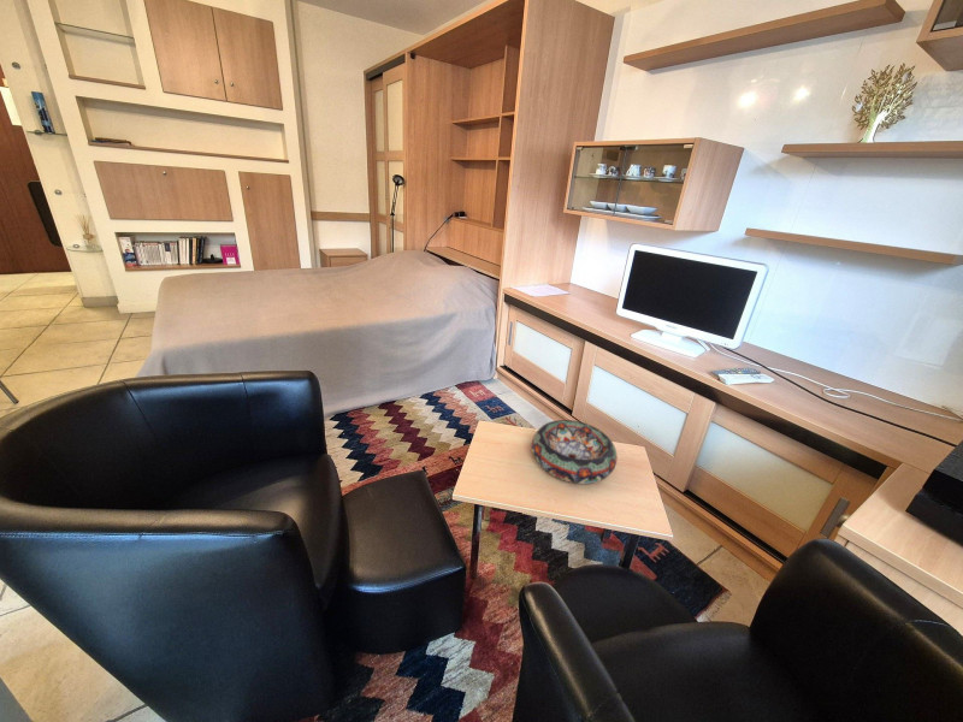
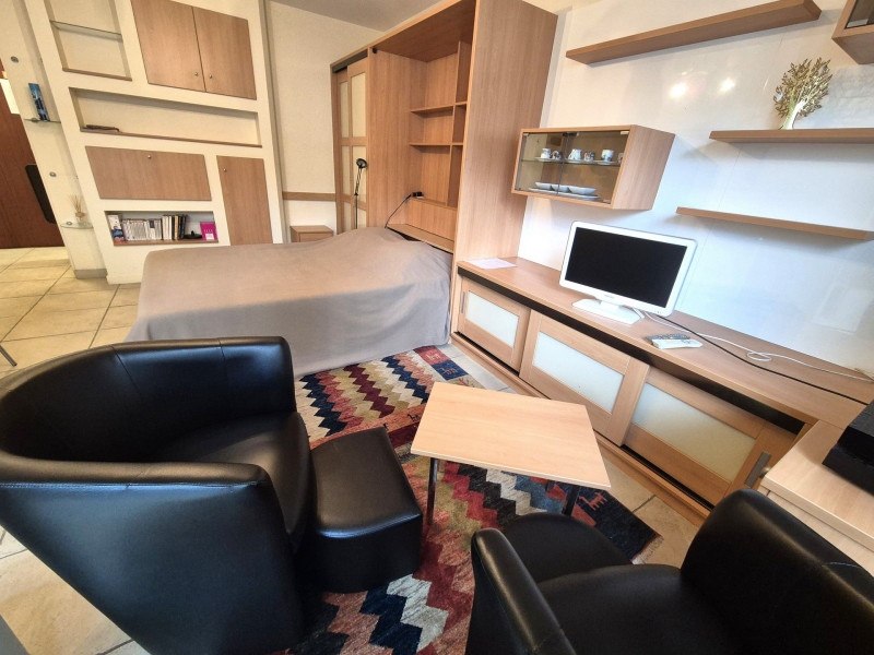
- decorative bowl (573, 450)
